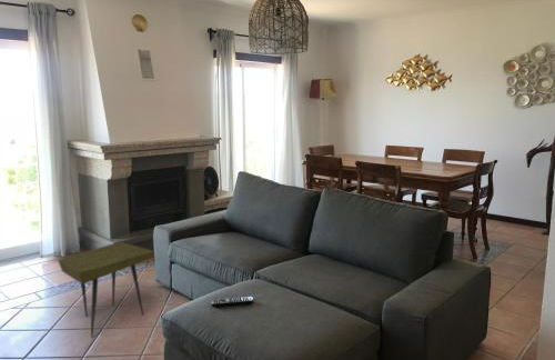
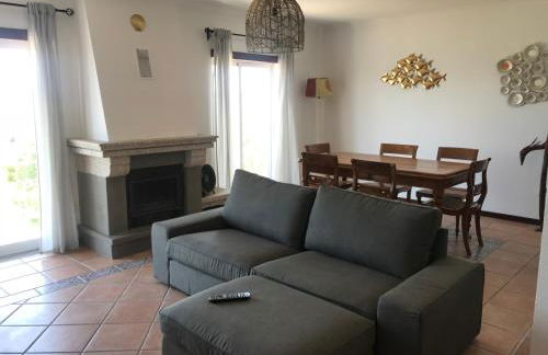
- side table (112, 286)
